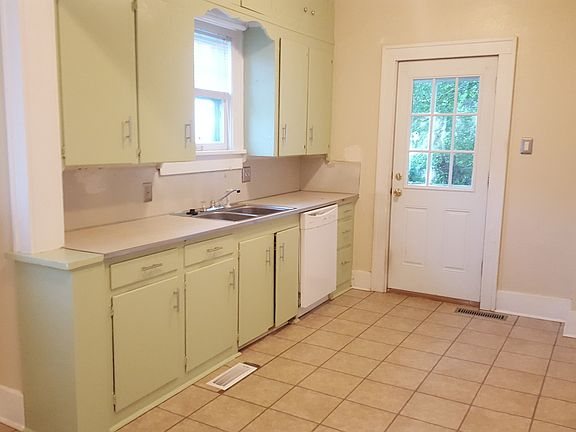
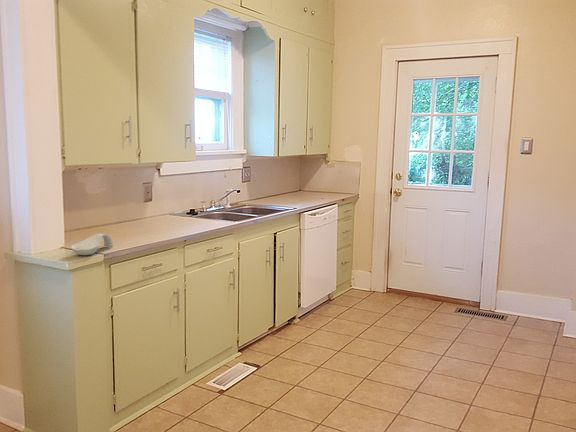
+ spoon rest (93, 243)
